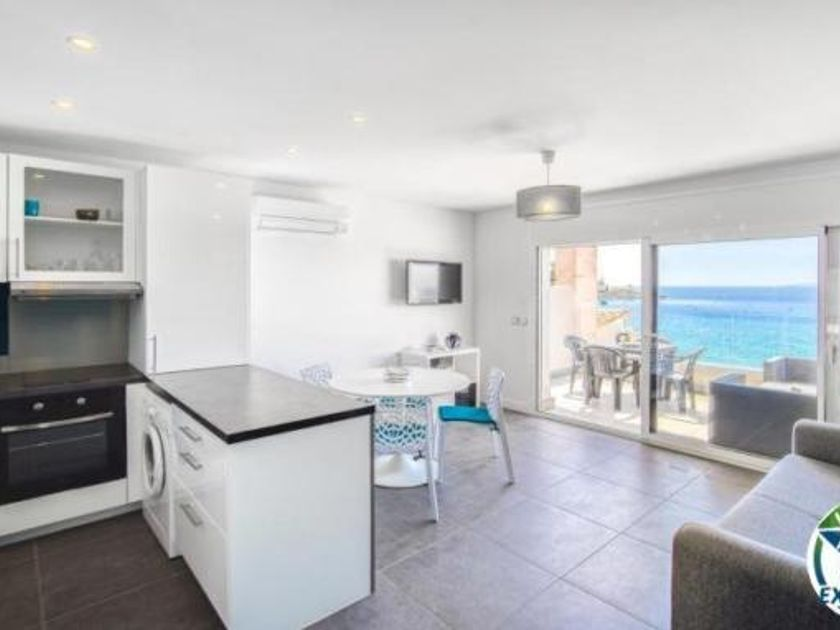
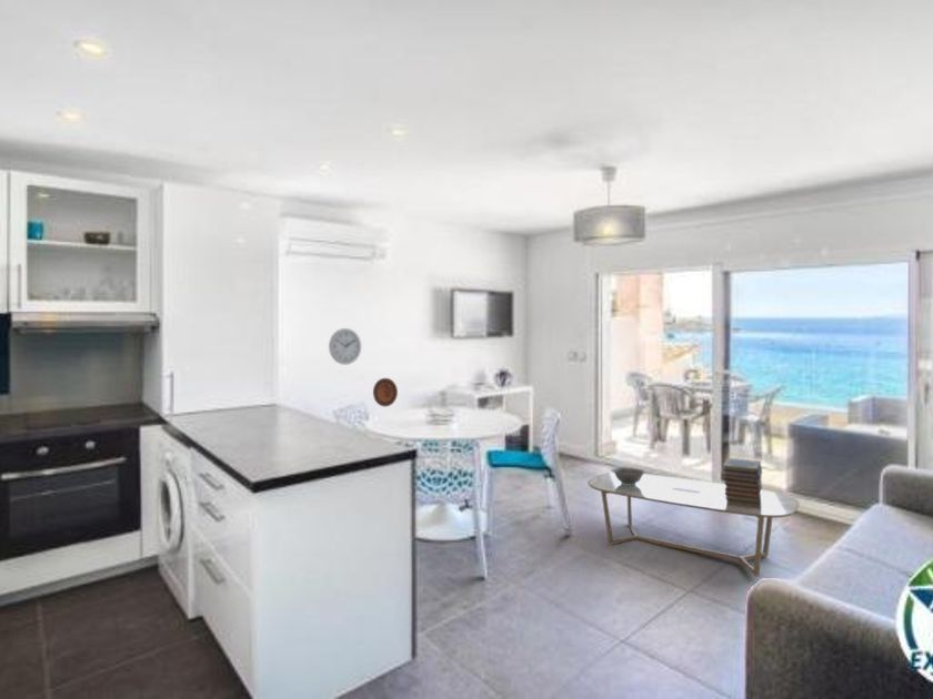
+ coffee table (685, 506)
+ book stack (742, 482)
+ decorative bowl (628, 476)
+ decorative plate (384, 392)
+ wall clock (345, 346)
